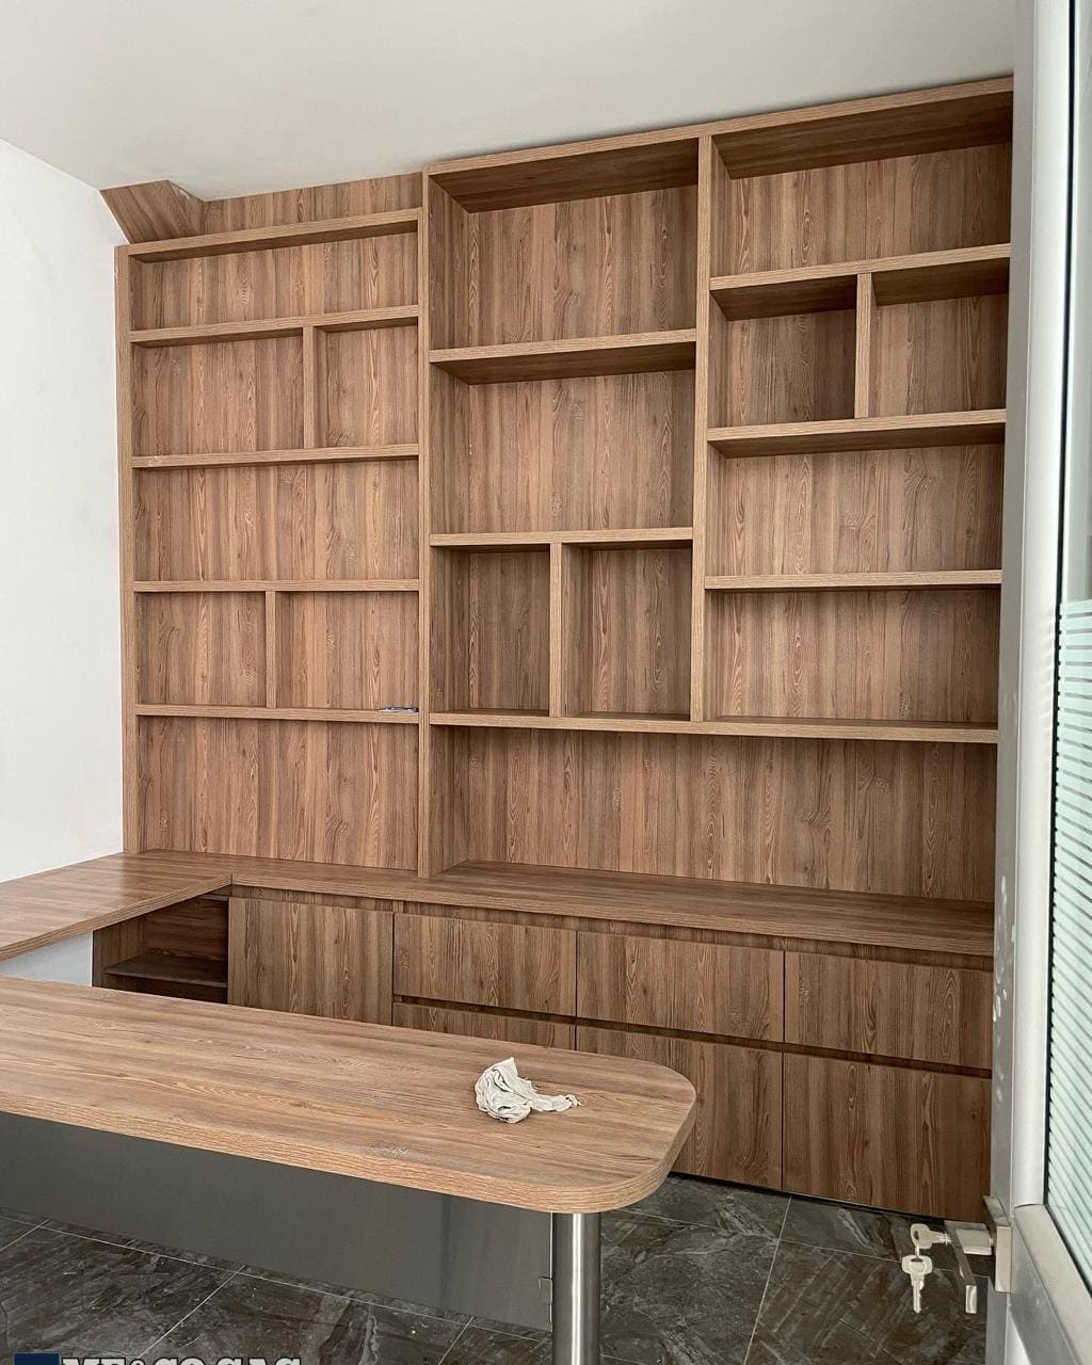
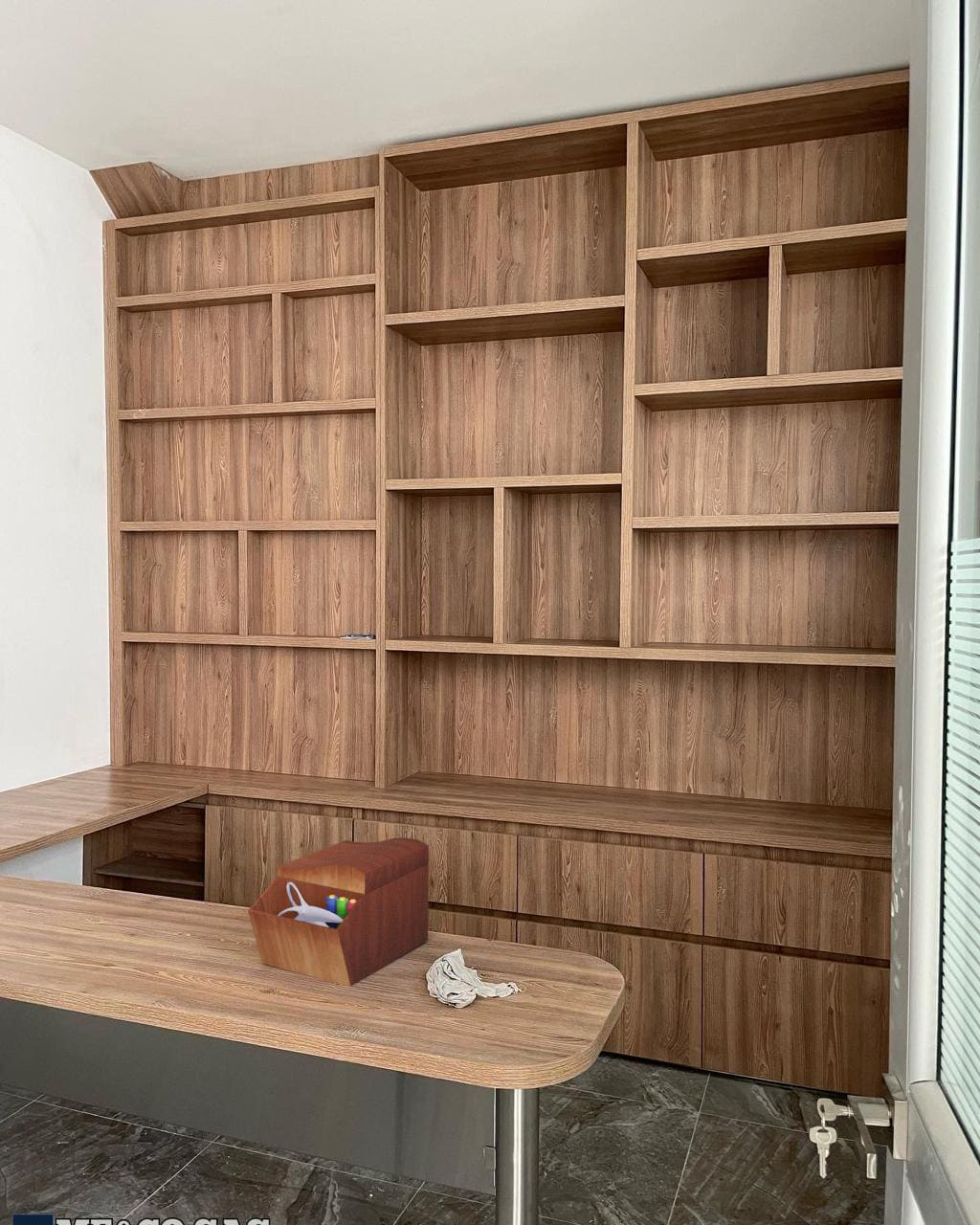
+ sewing box (339, 902)
